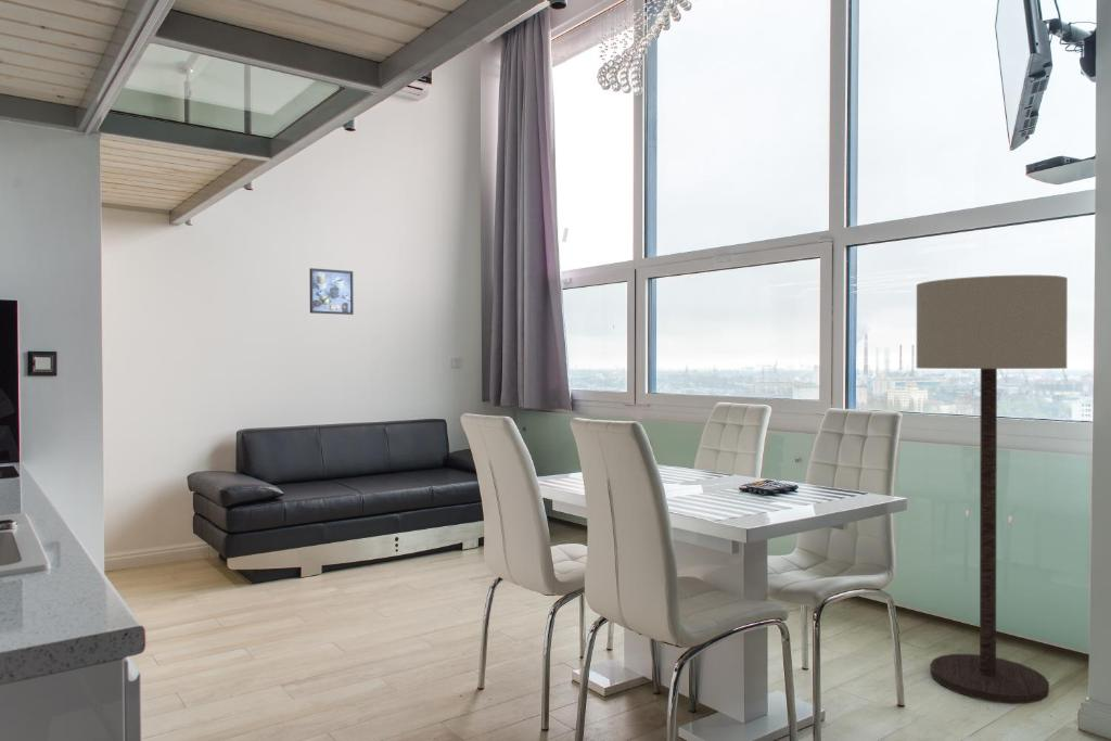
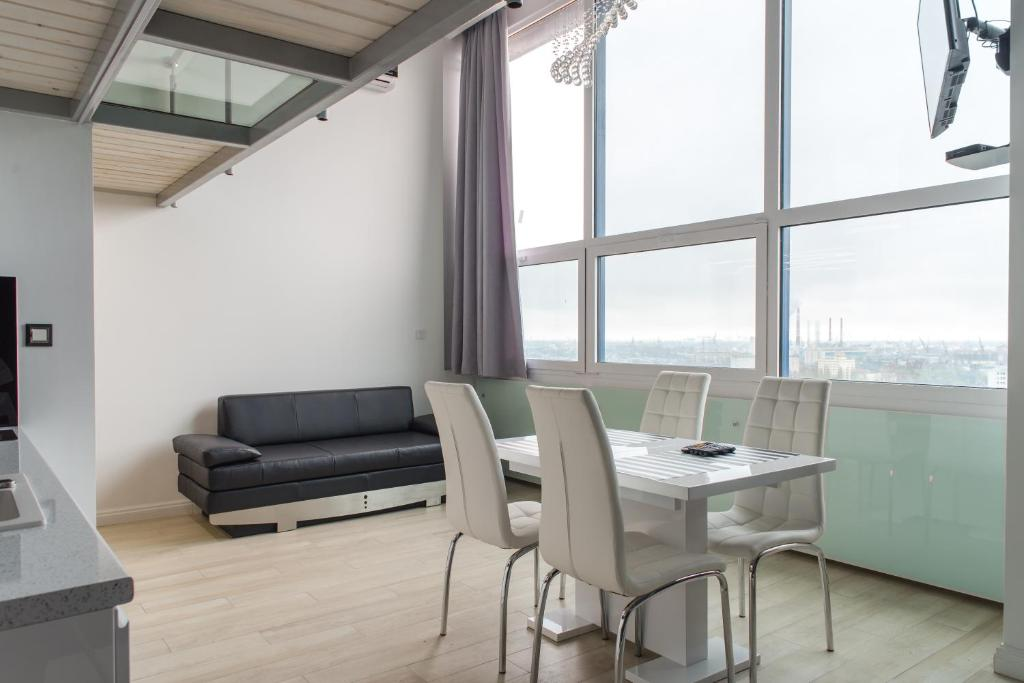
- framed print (331, 291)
- floor lamp (987, 482)
